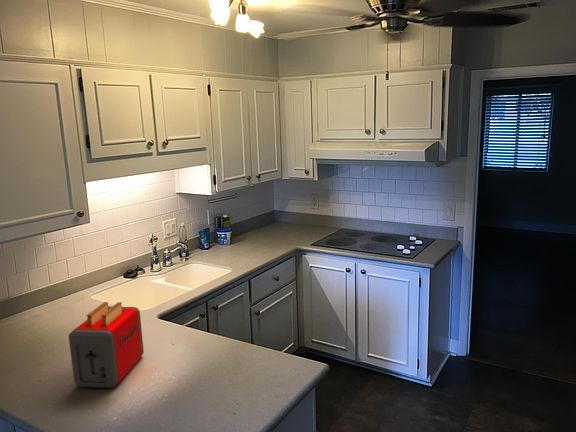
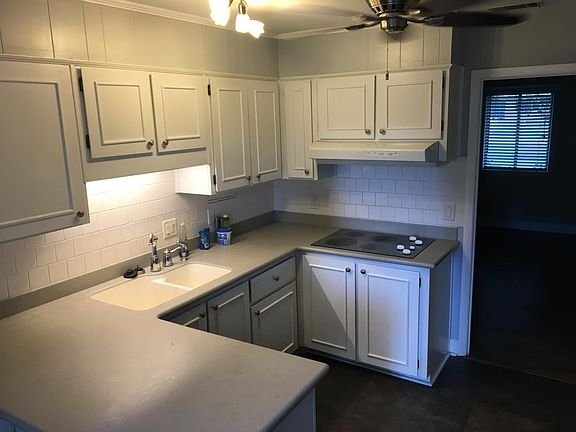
- toaster (107, 340)
